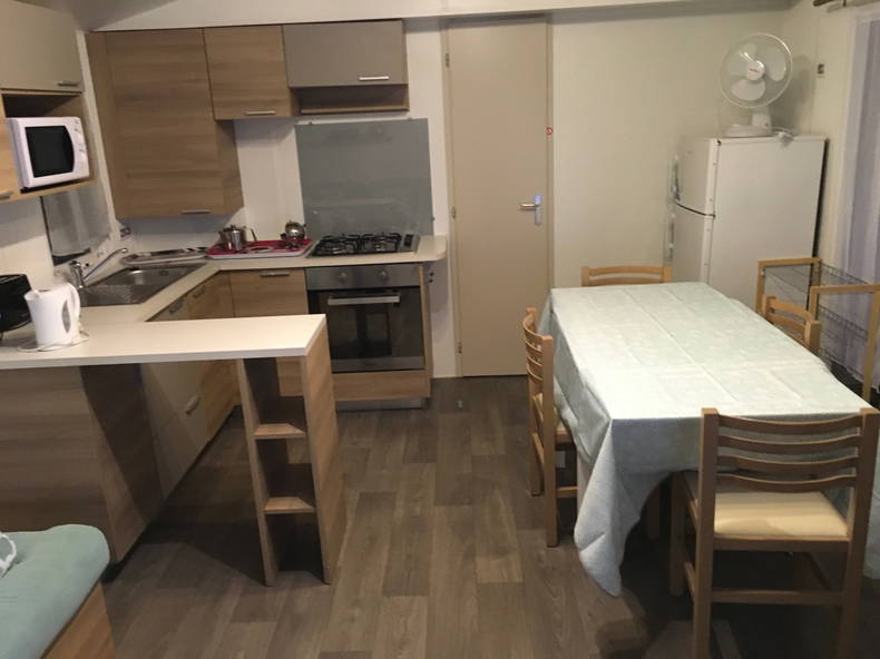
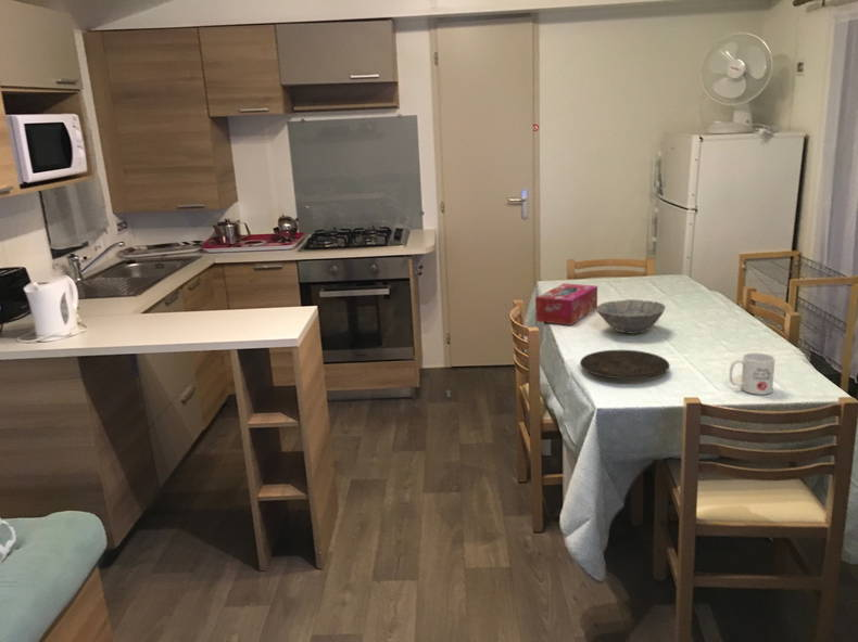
+ tissue box (567, 303)
+ bowl (630, 319)
+ plate (623, 365)
+ mug (750, 373)
